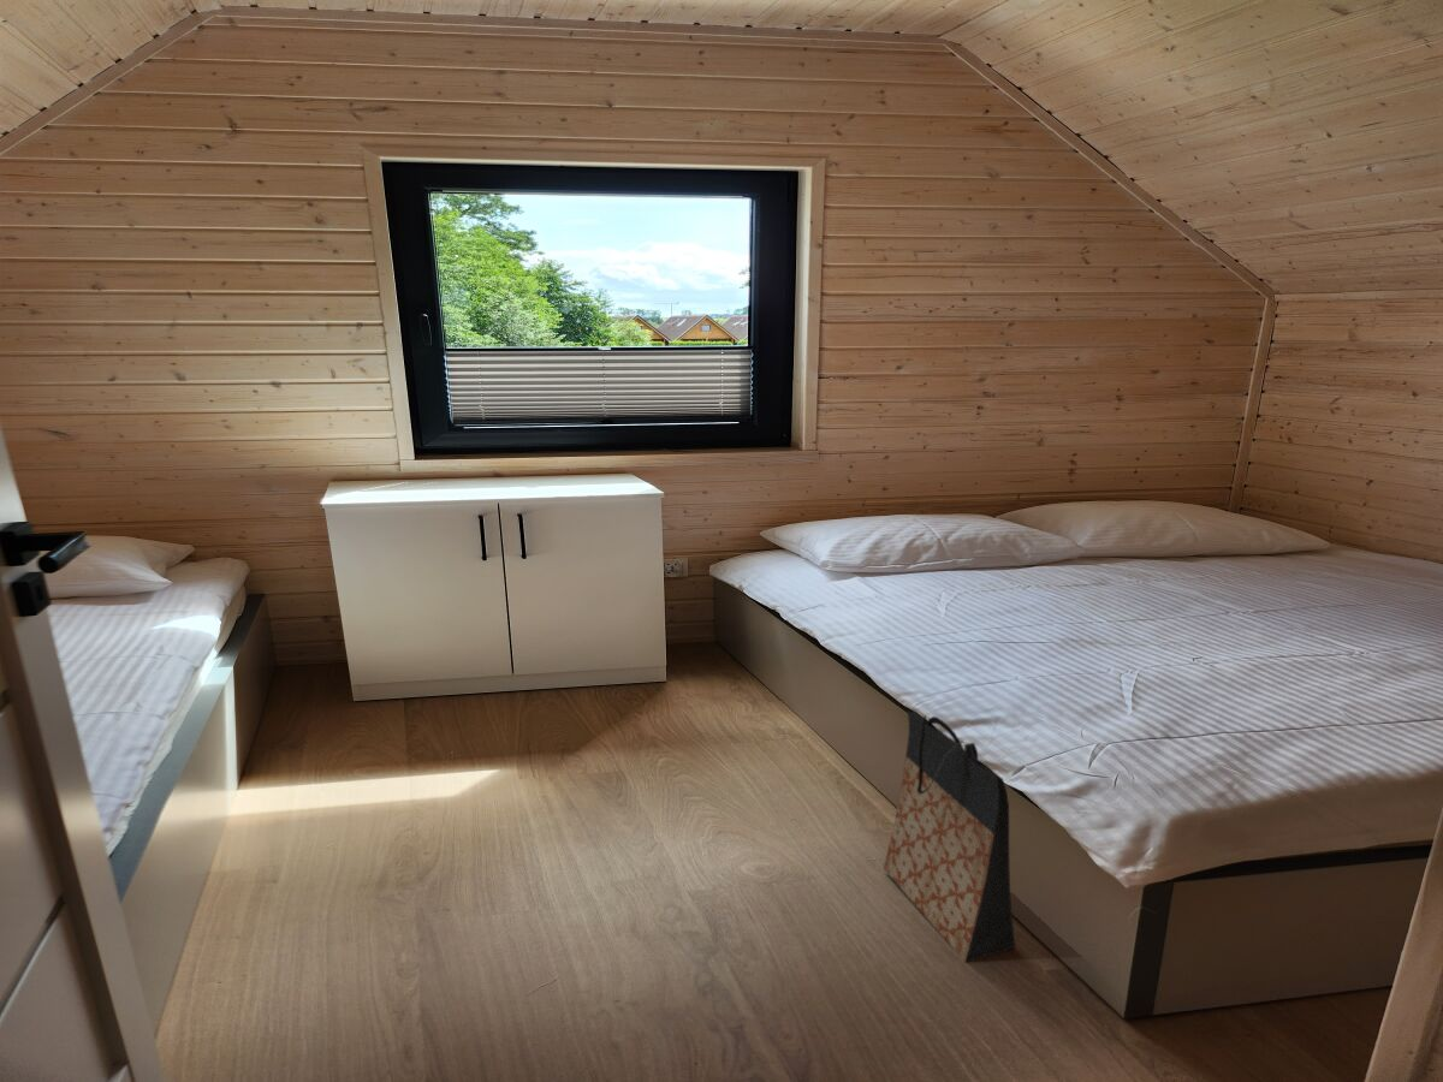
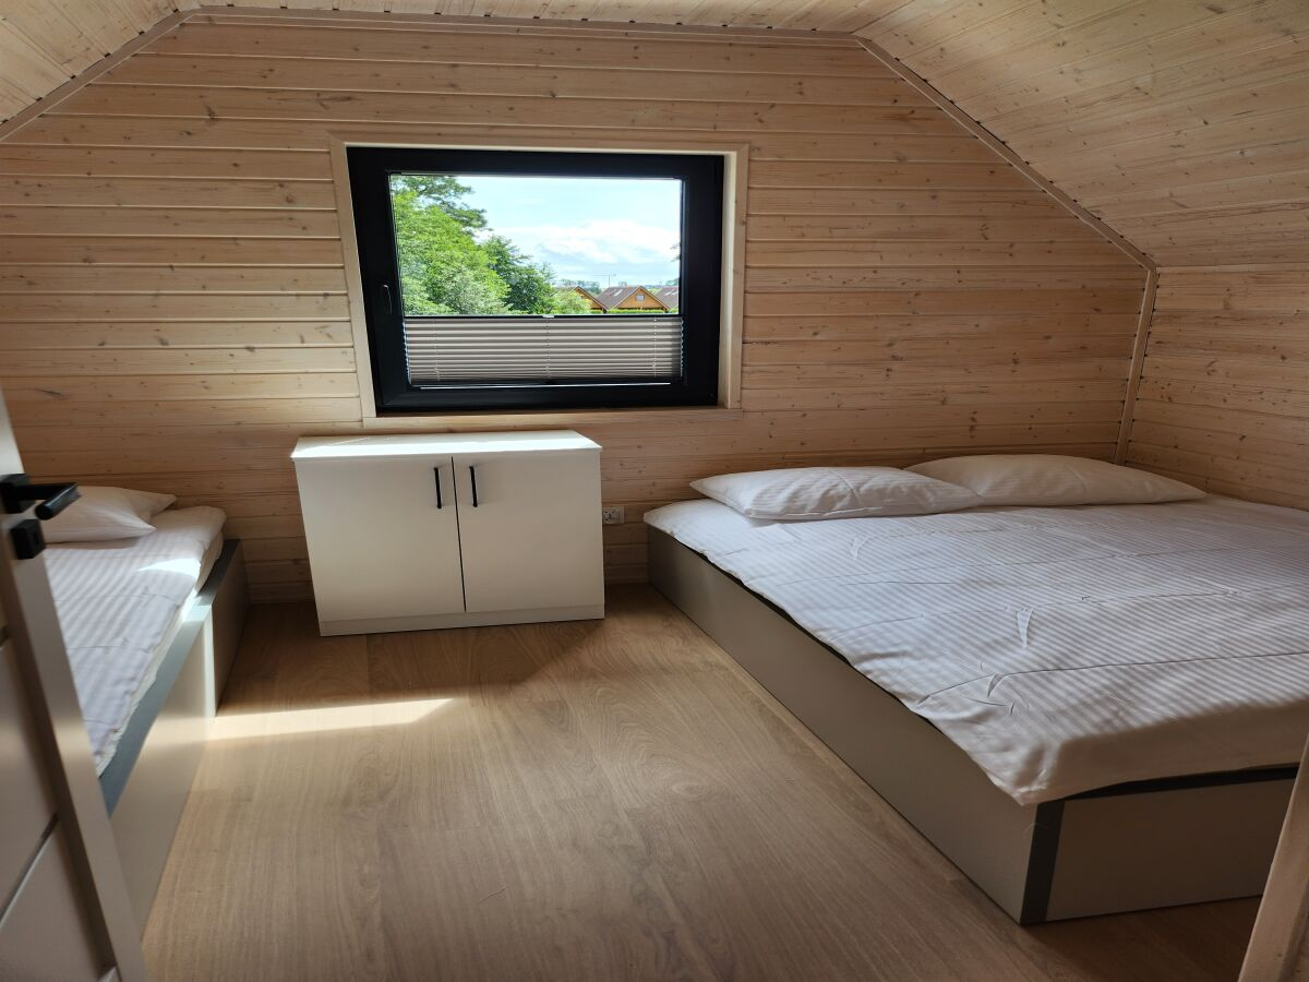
- bag (948, 819)
